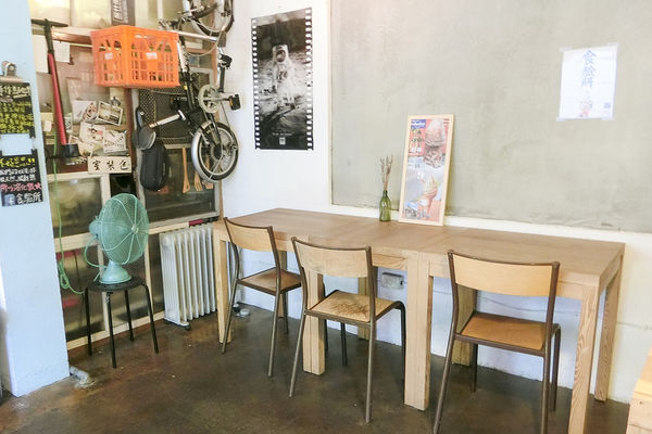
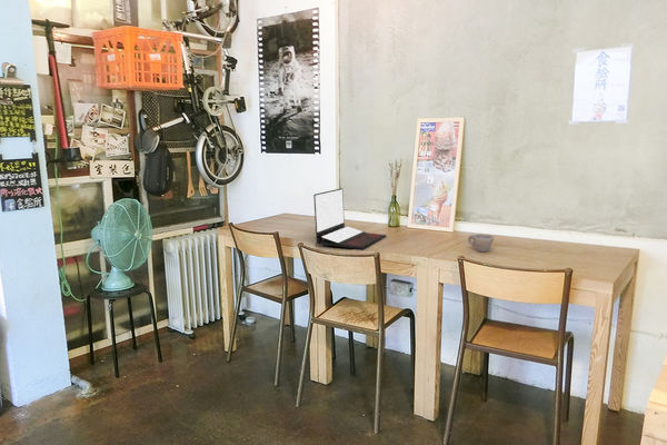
+ laptop (344, 217)
+ cup (479, 243)
